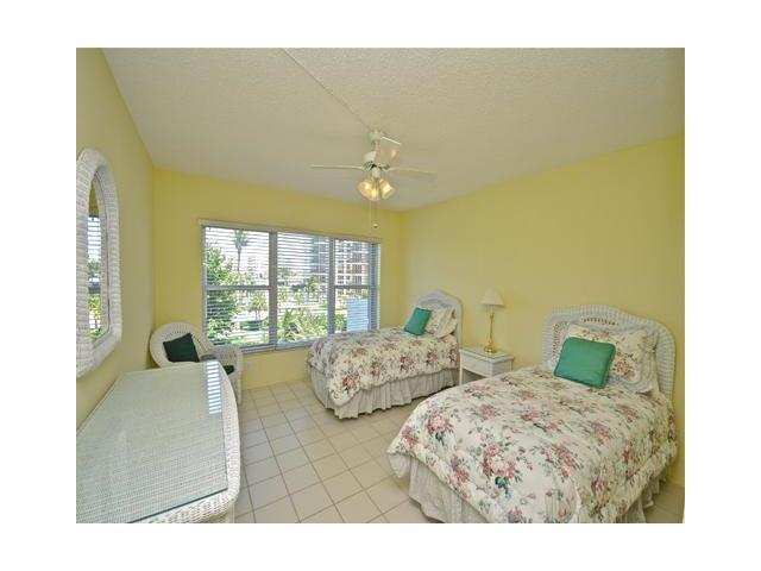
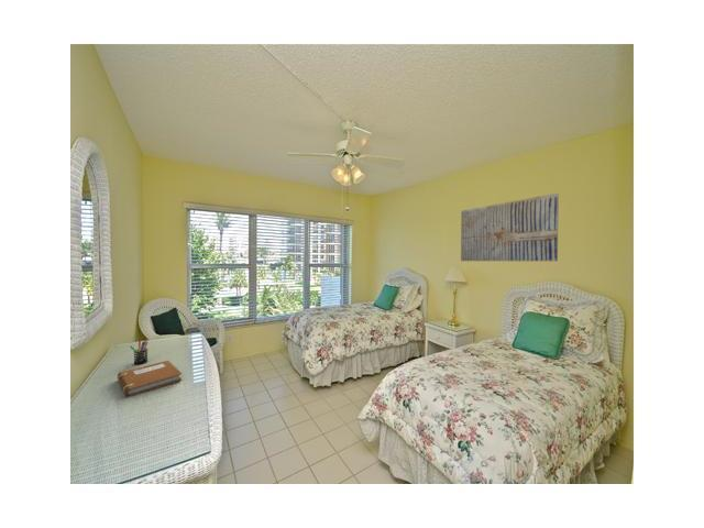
+ notebook (148, 376)
+ pen holder (139, 351)
+ wall art (502, 232)
